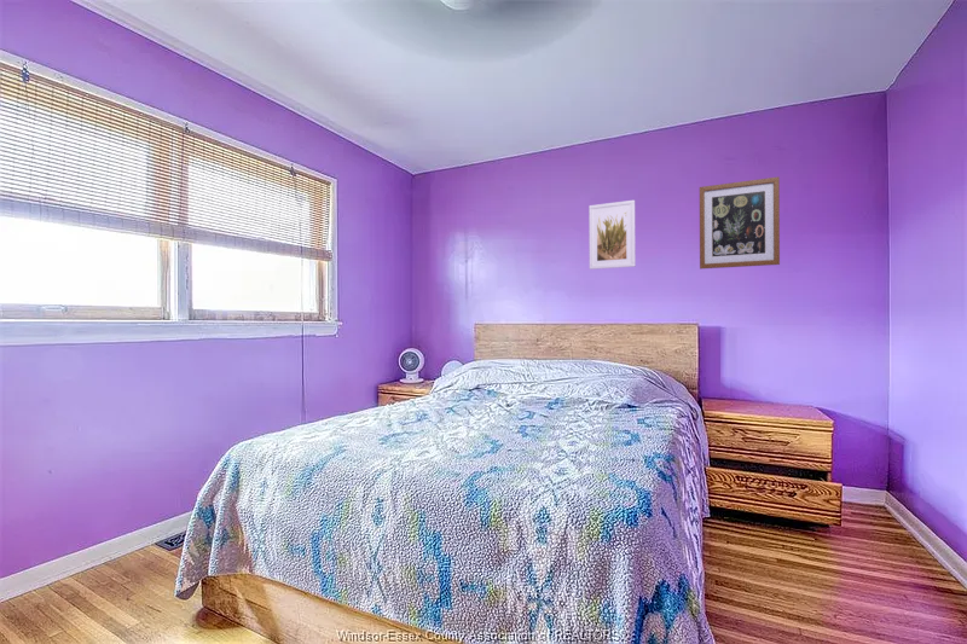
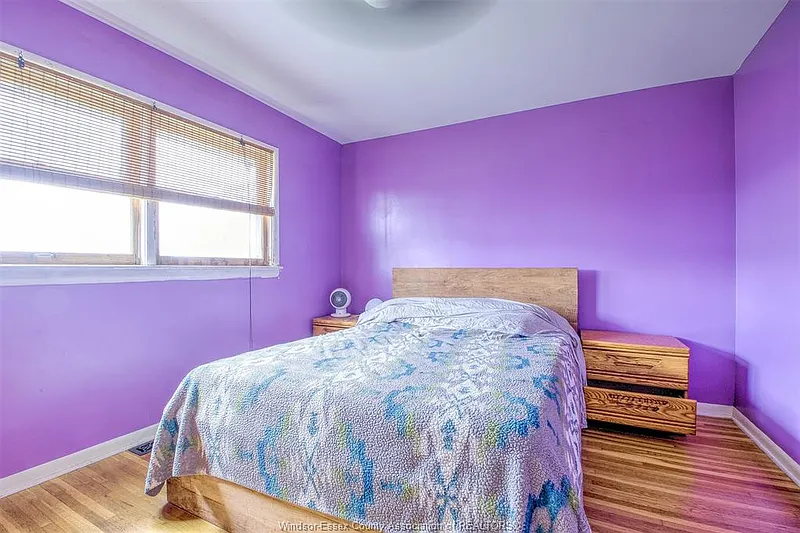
- wall art (737, 224)
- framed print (612, 234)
